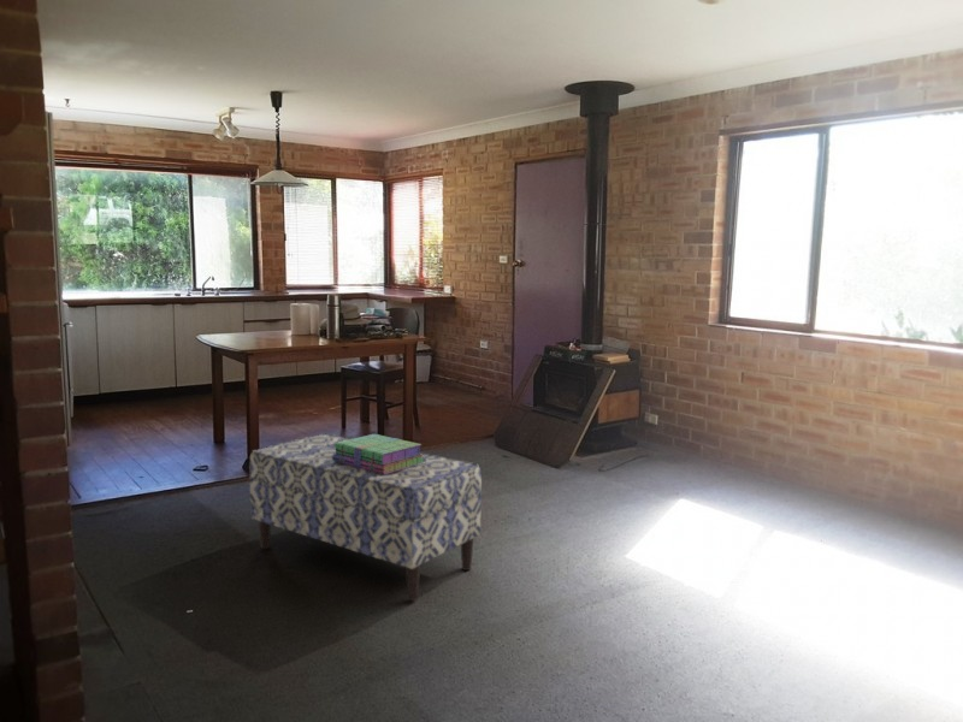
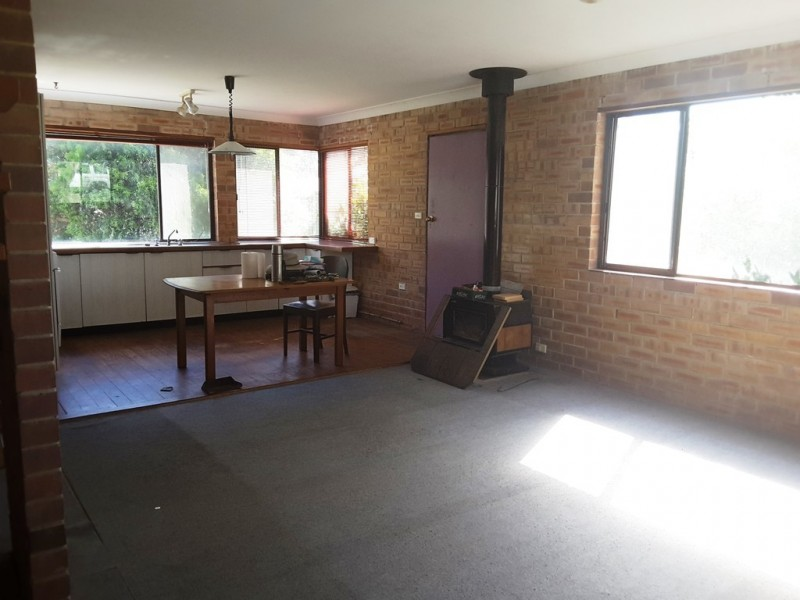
- stack of books (378, 452)
- bench (362, 508)
